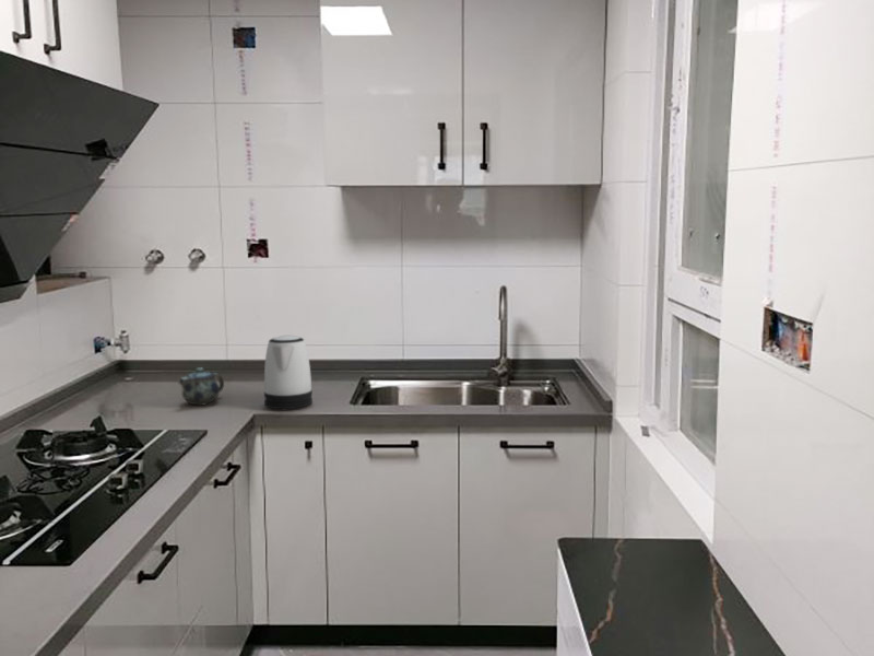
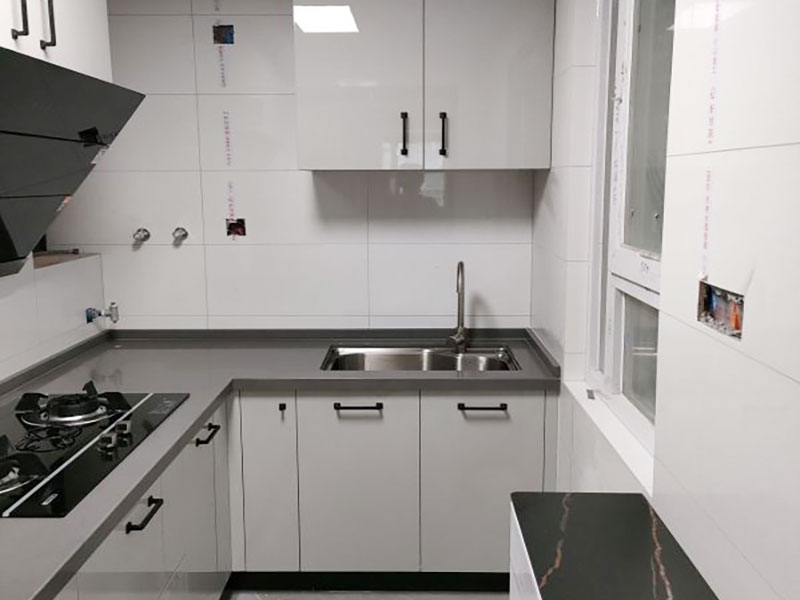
- kettle (288, 368)
- chinaware (201, 385)
